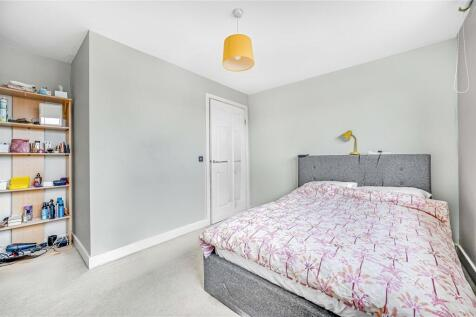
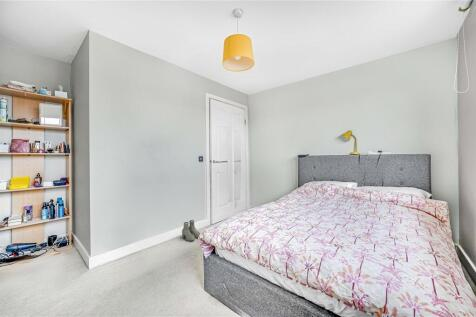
+ boots (191, 229)
